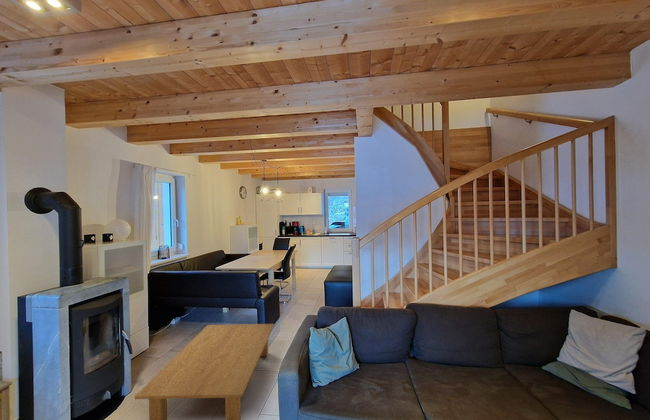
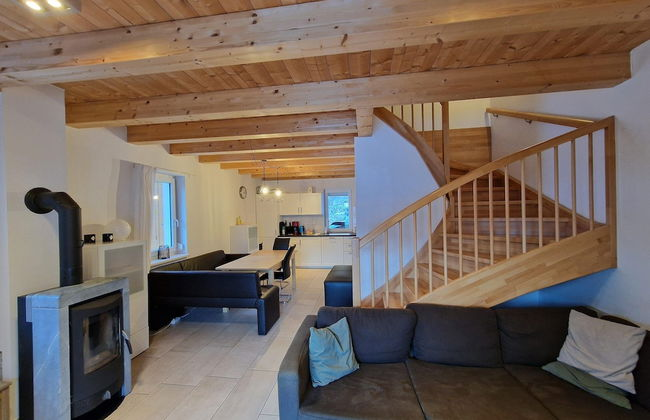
- coffee table (221, 367)
